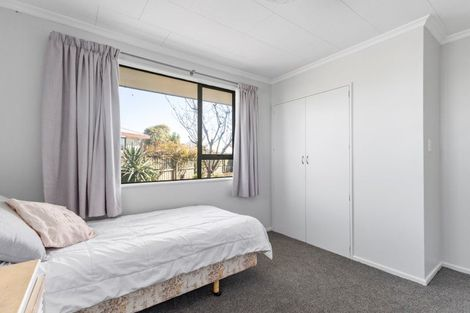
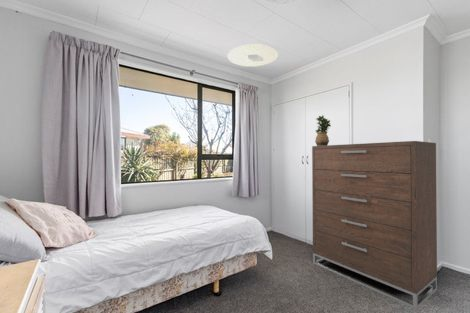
+ ceiling light (252, 54)
+ potted plant (323, 130)
+ dresser (366, 210)
